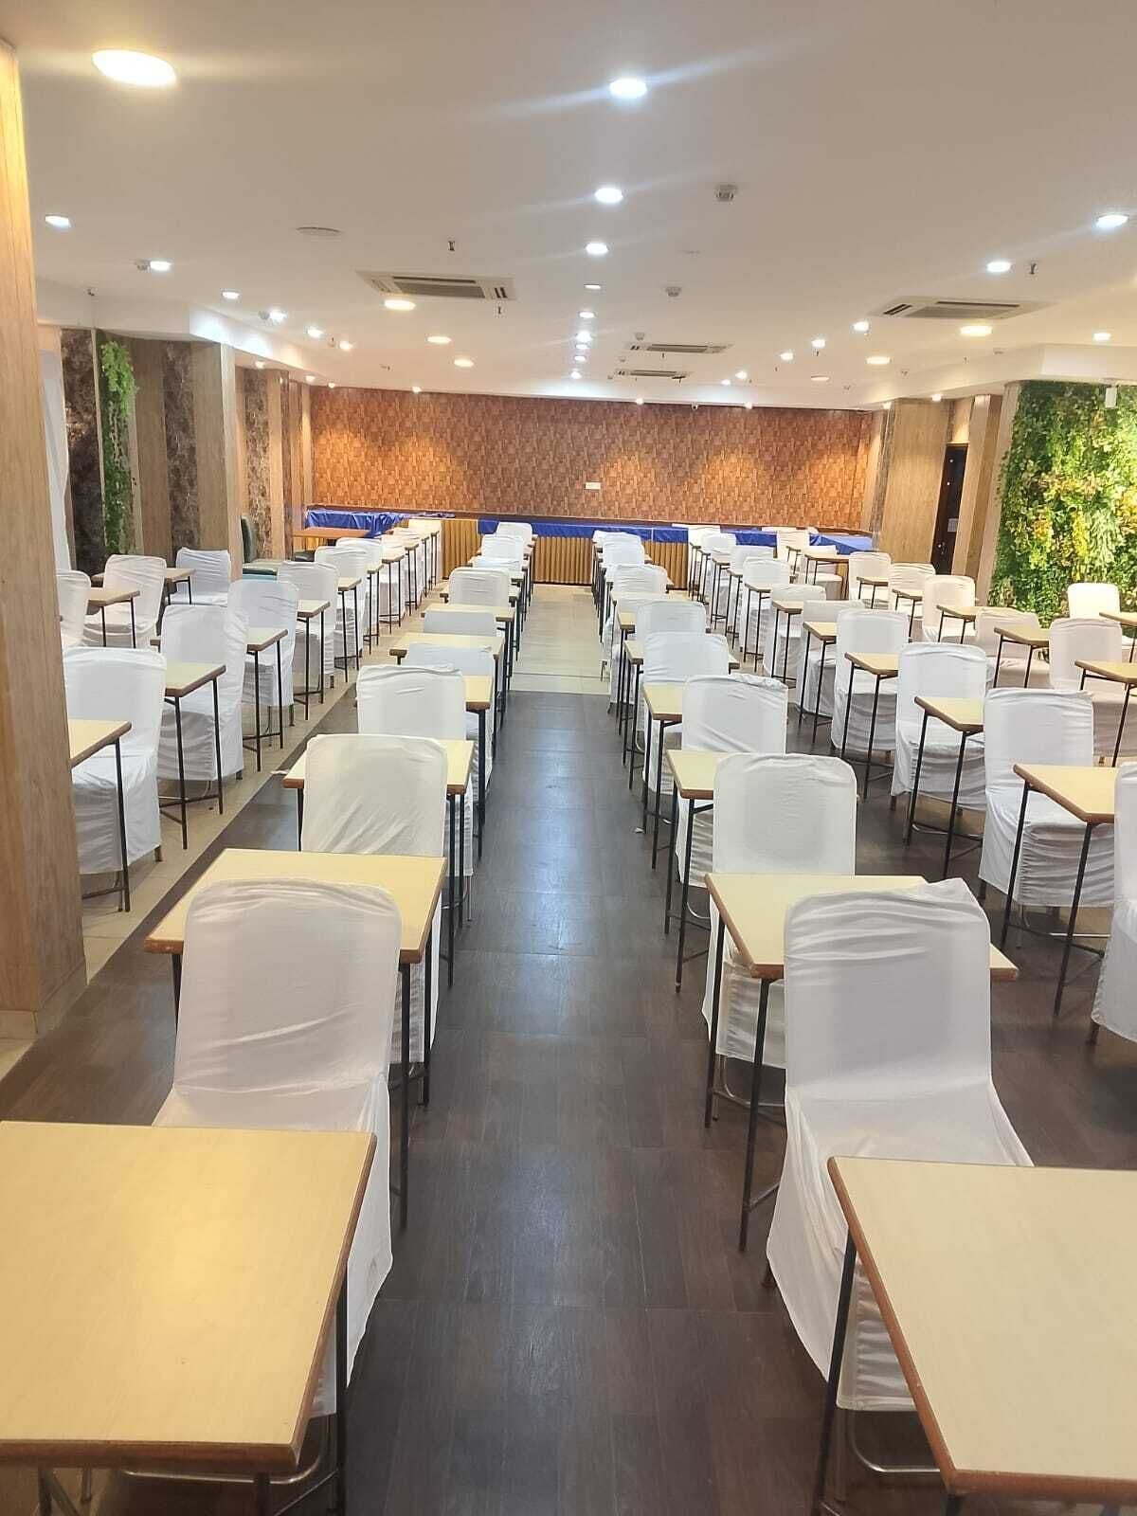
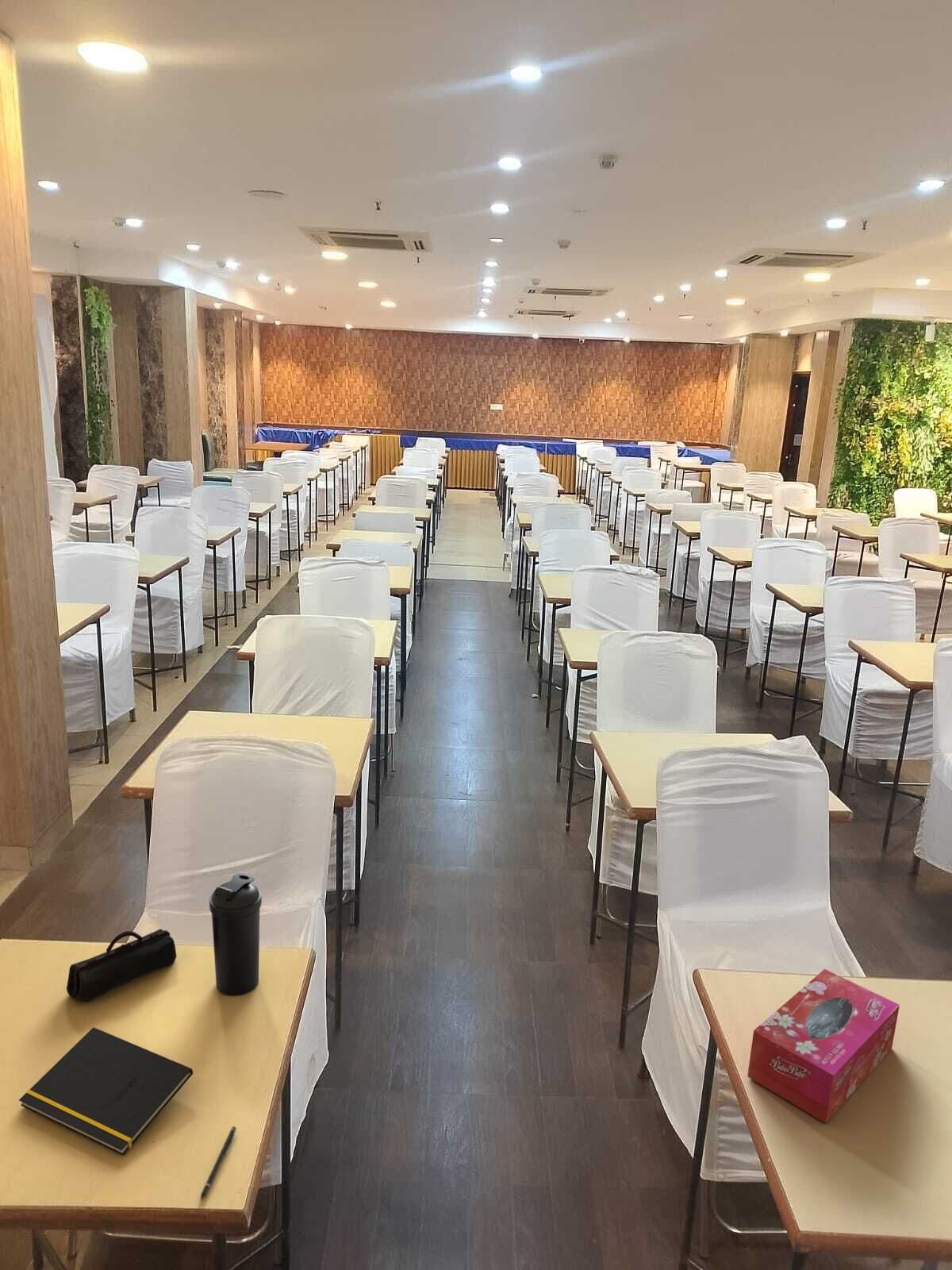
+ water bottle (236, 933)
+ pencil case (122, 956)
+ tissue box (825, 1040)
+ notepad (107, 1087)
+ pen (218, 1163)
